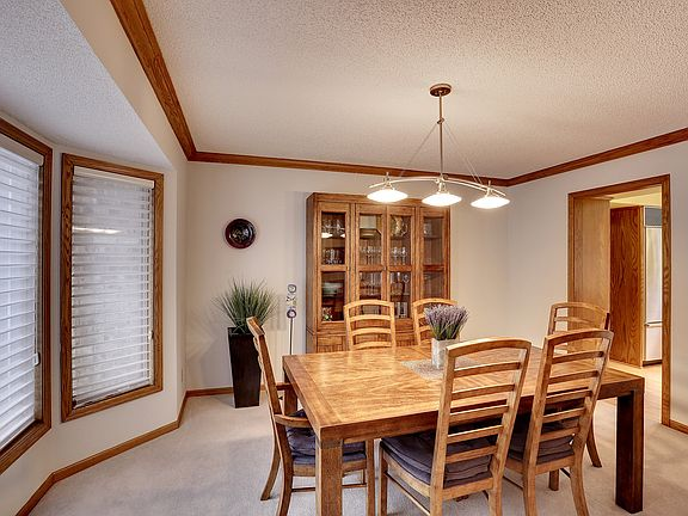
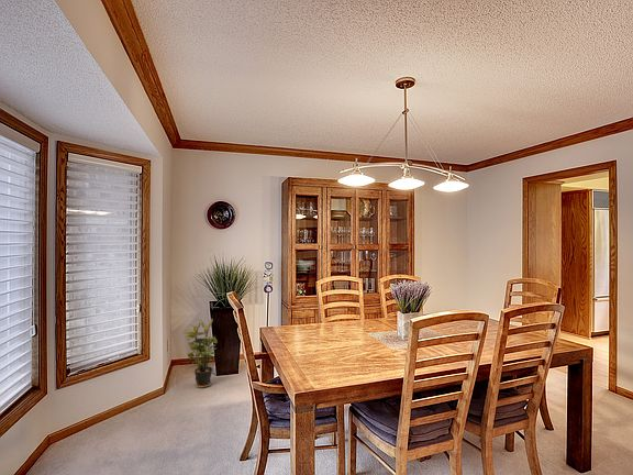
+ potted plant (200, 352)
